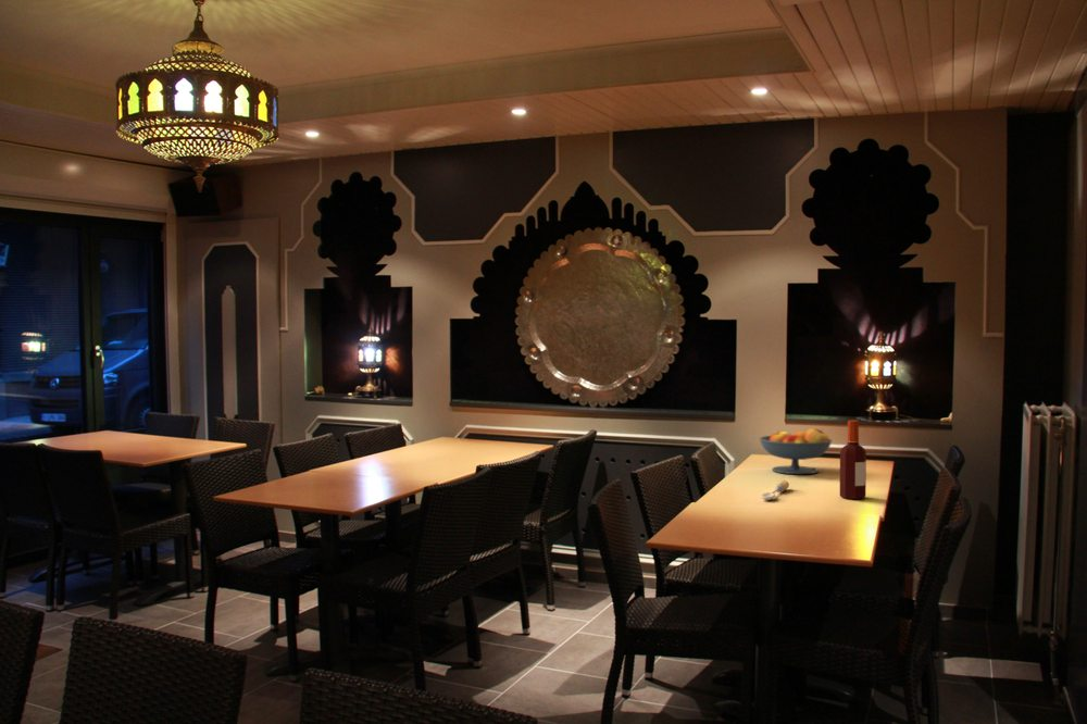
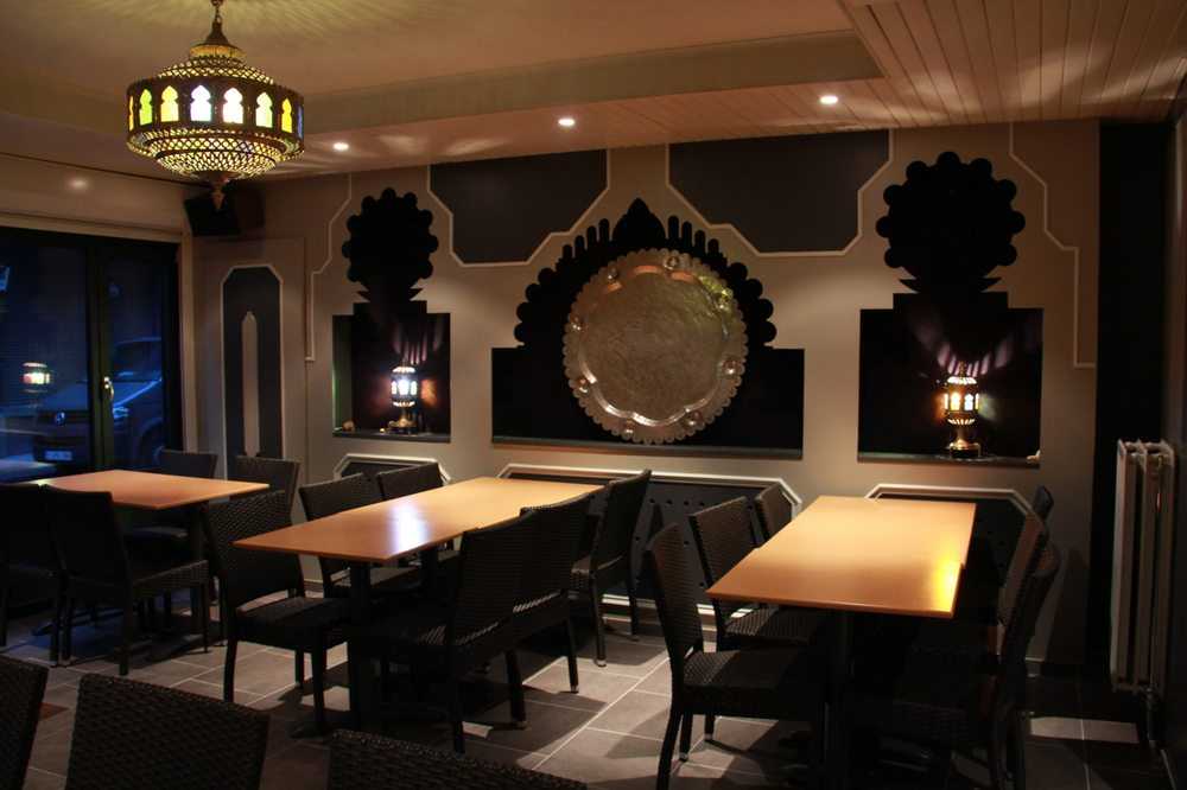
- bottle (852, 459)
- fruit bowl (795, 449)
- spoon (775, 489)
